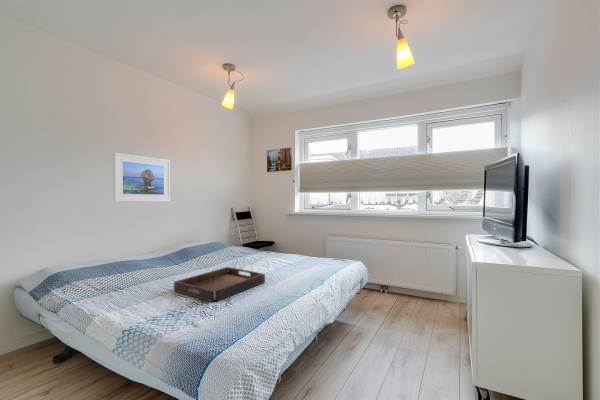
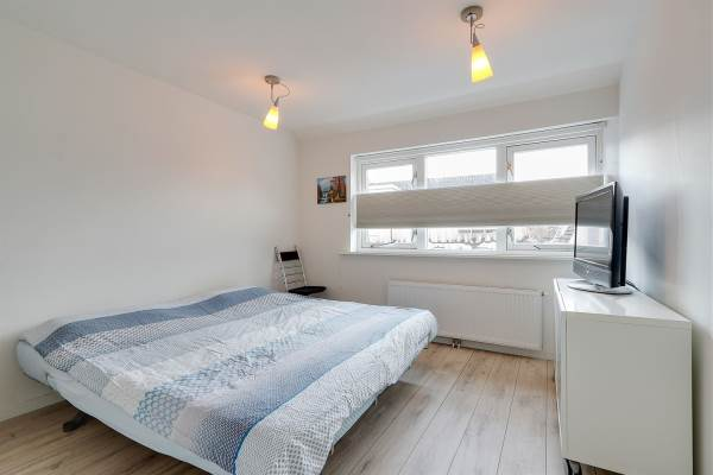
- serving tray (221, 281)
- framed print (144, 179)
